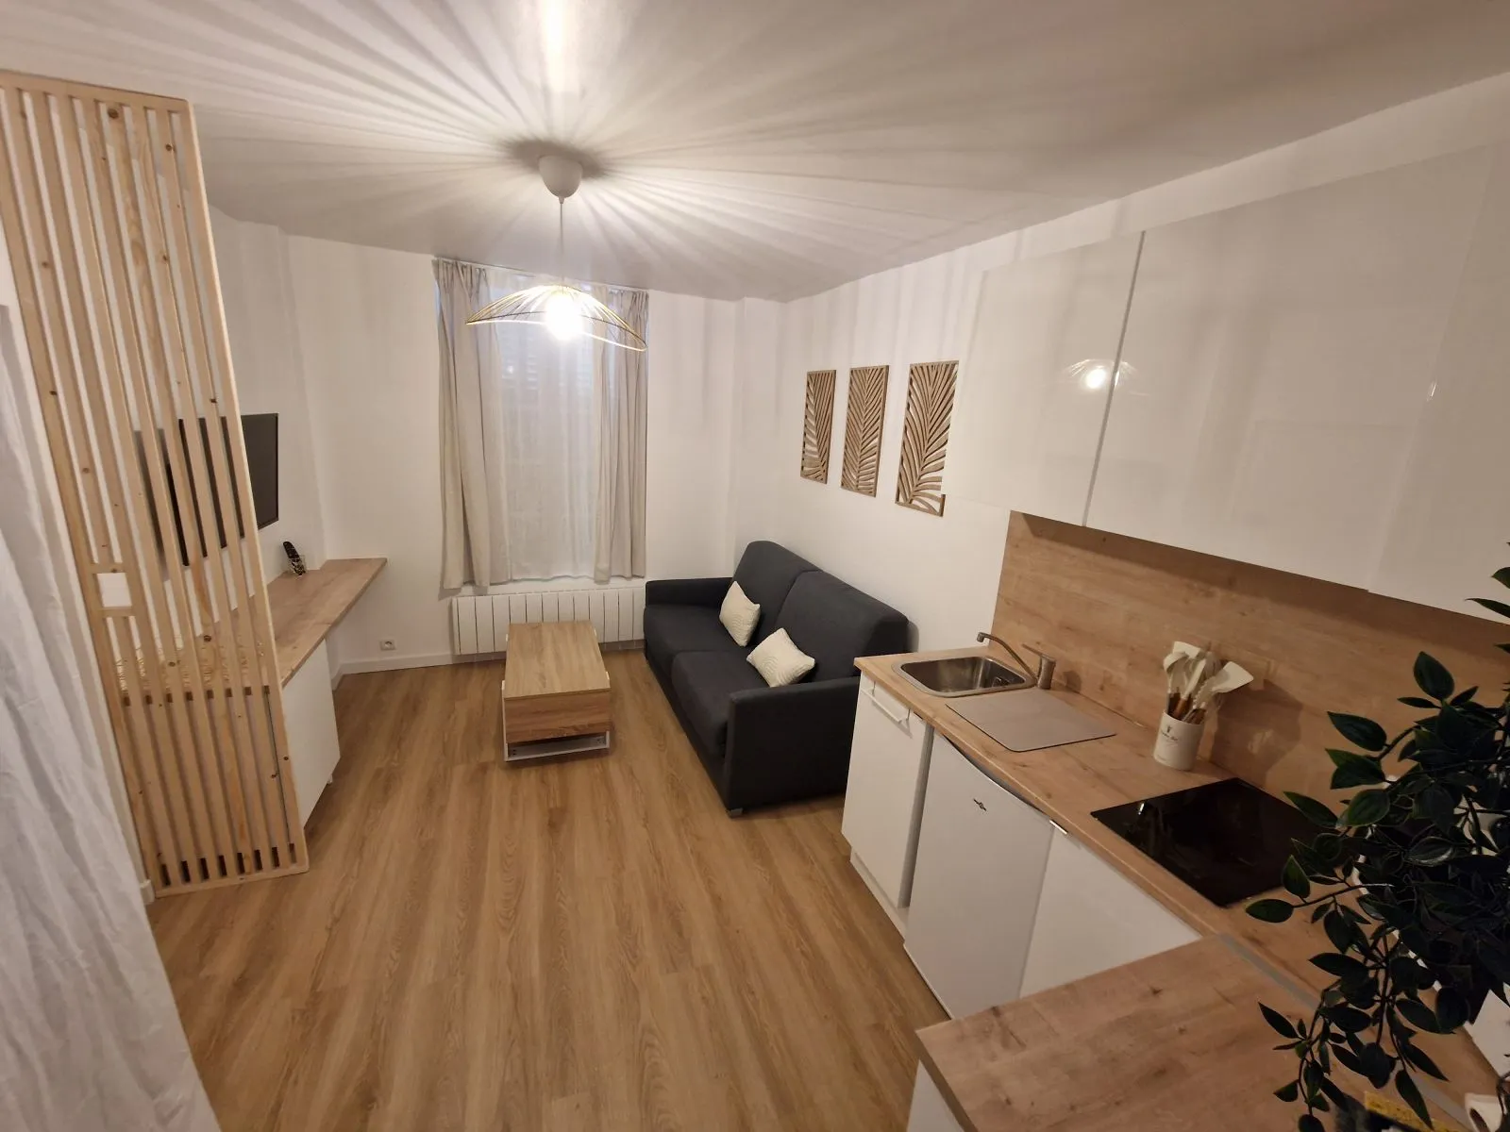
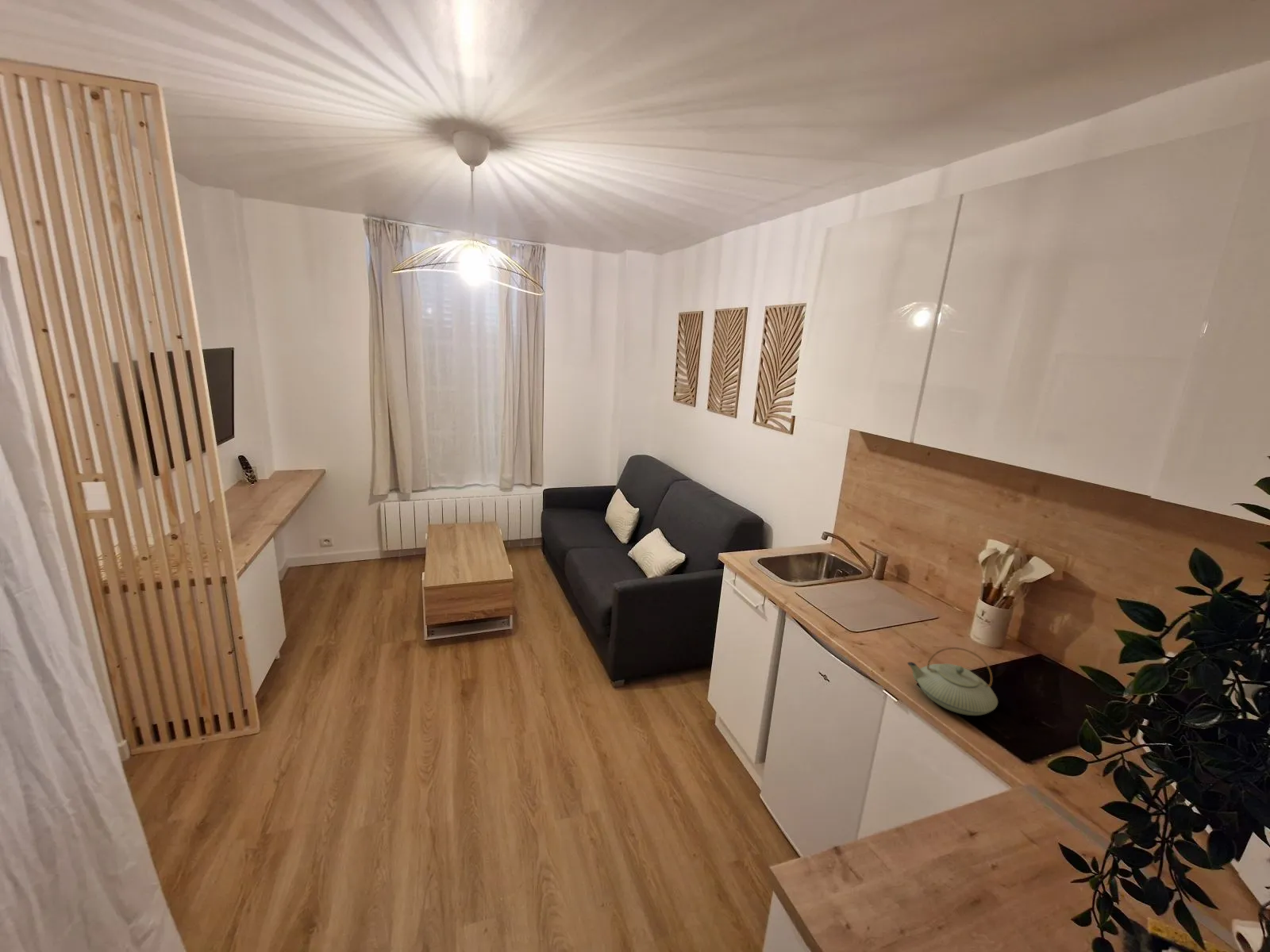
+ teapot (952, 672)
